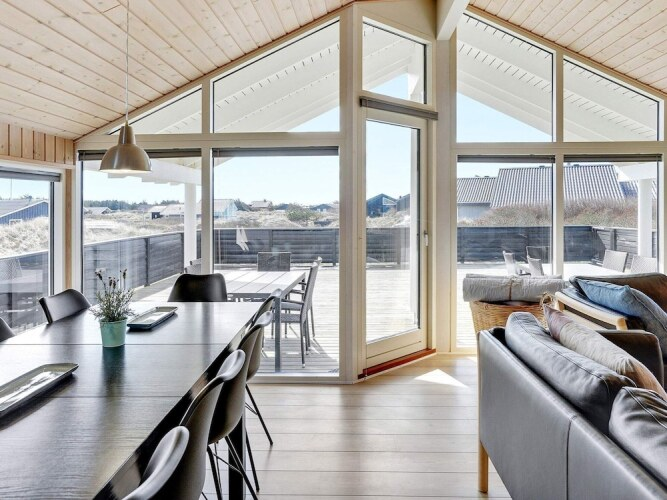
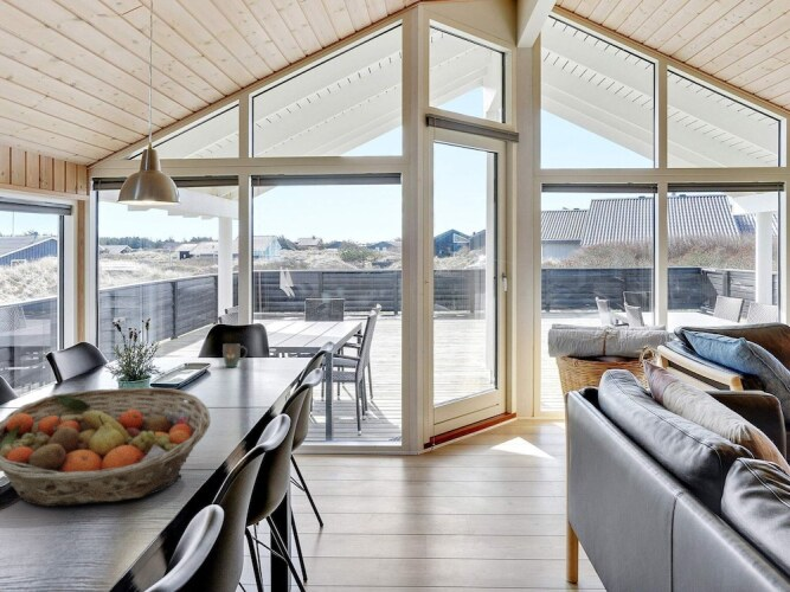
+ mug (235, 355)
+ fruit basket (104, 440)
